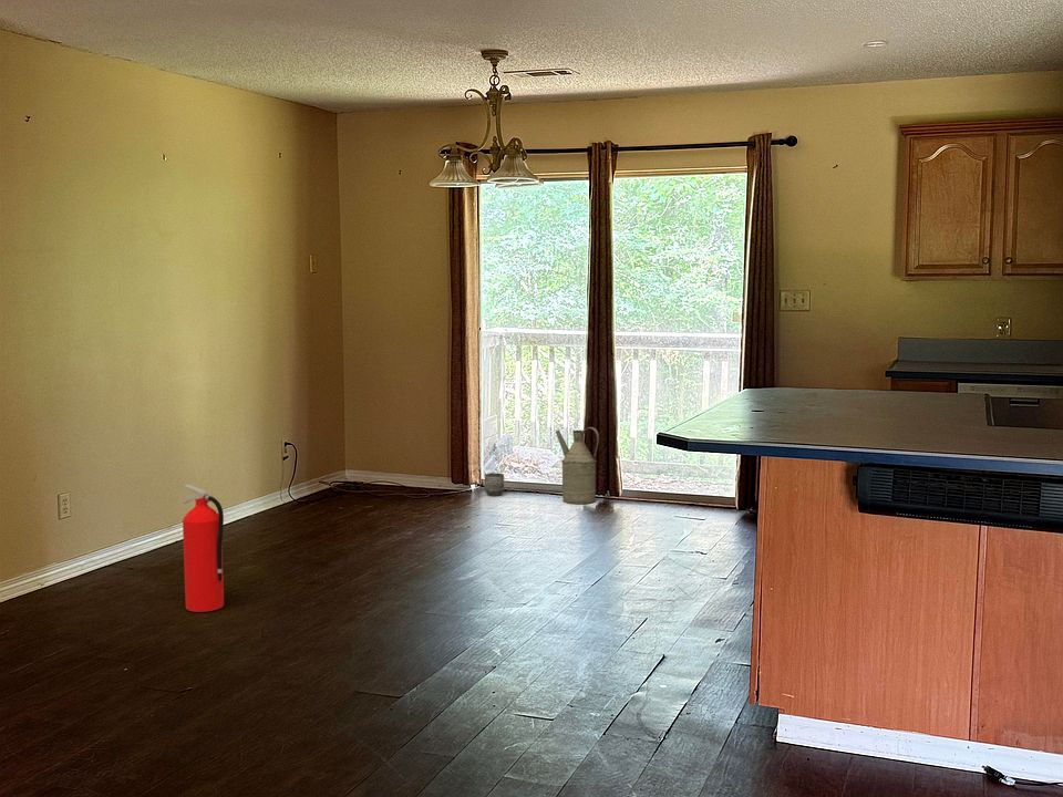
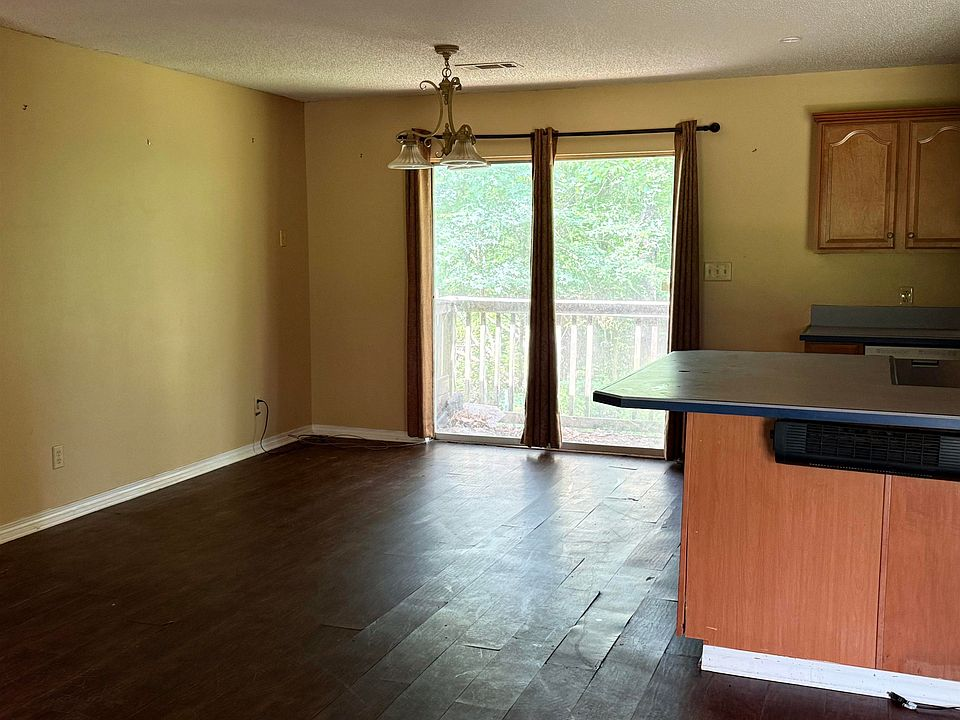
- fire extinguisher (203, 547)
- watering can (576, 464)
- planter (494, 484)
